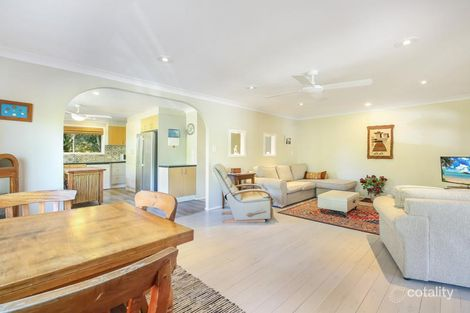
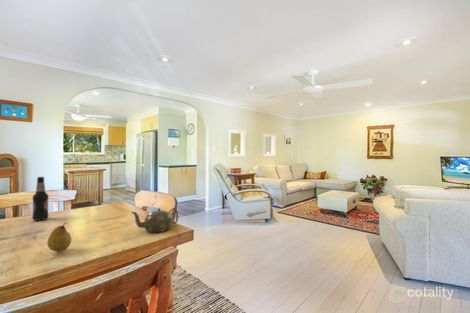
+ fruit (59, 236)
+ bottle (40, 198)
+ teapot (156, 218)
